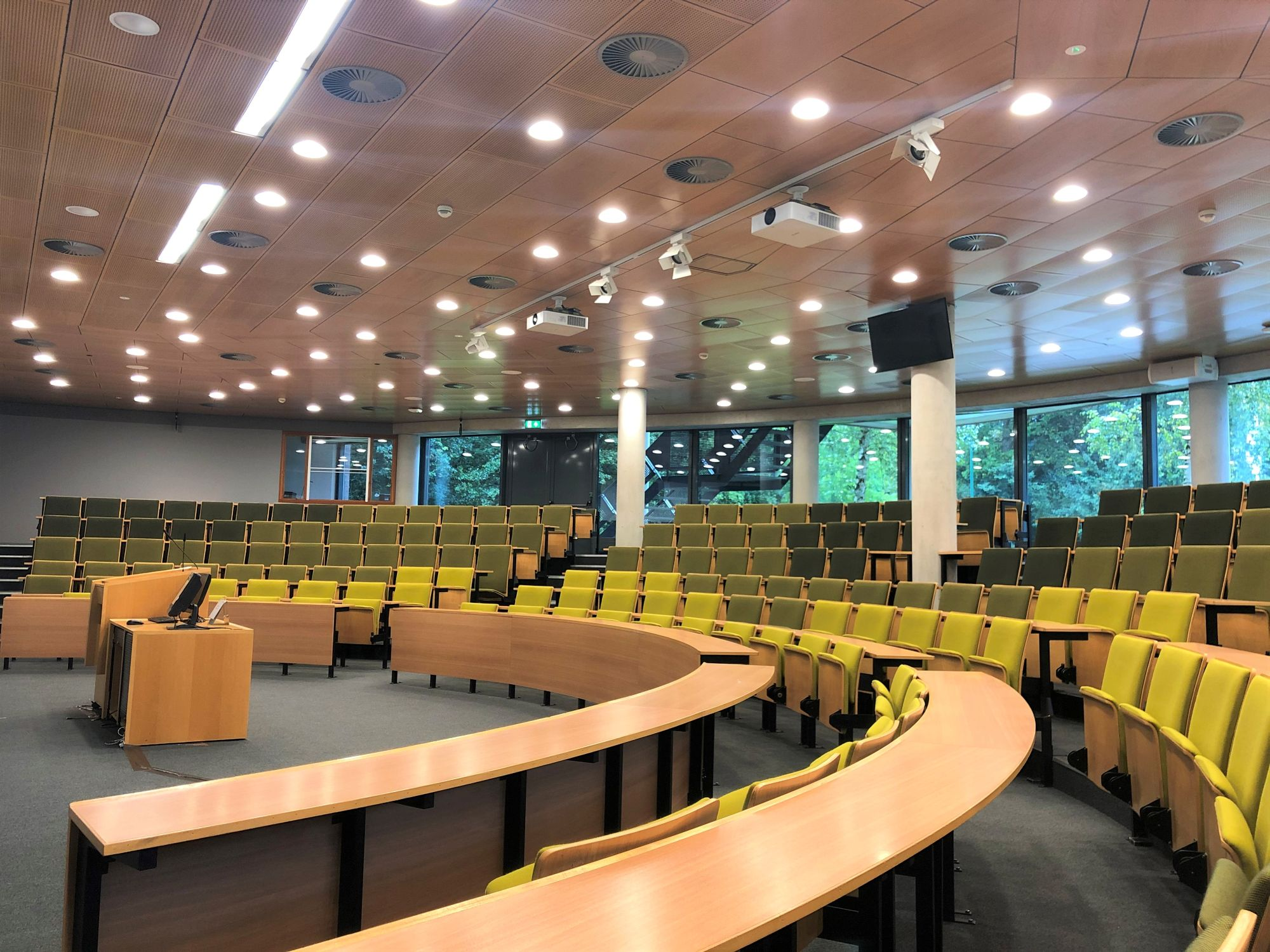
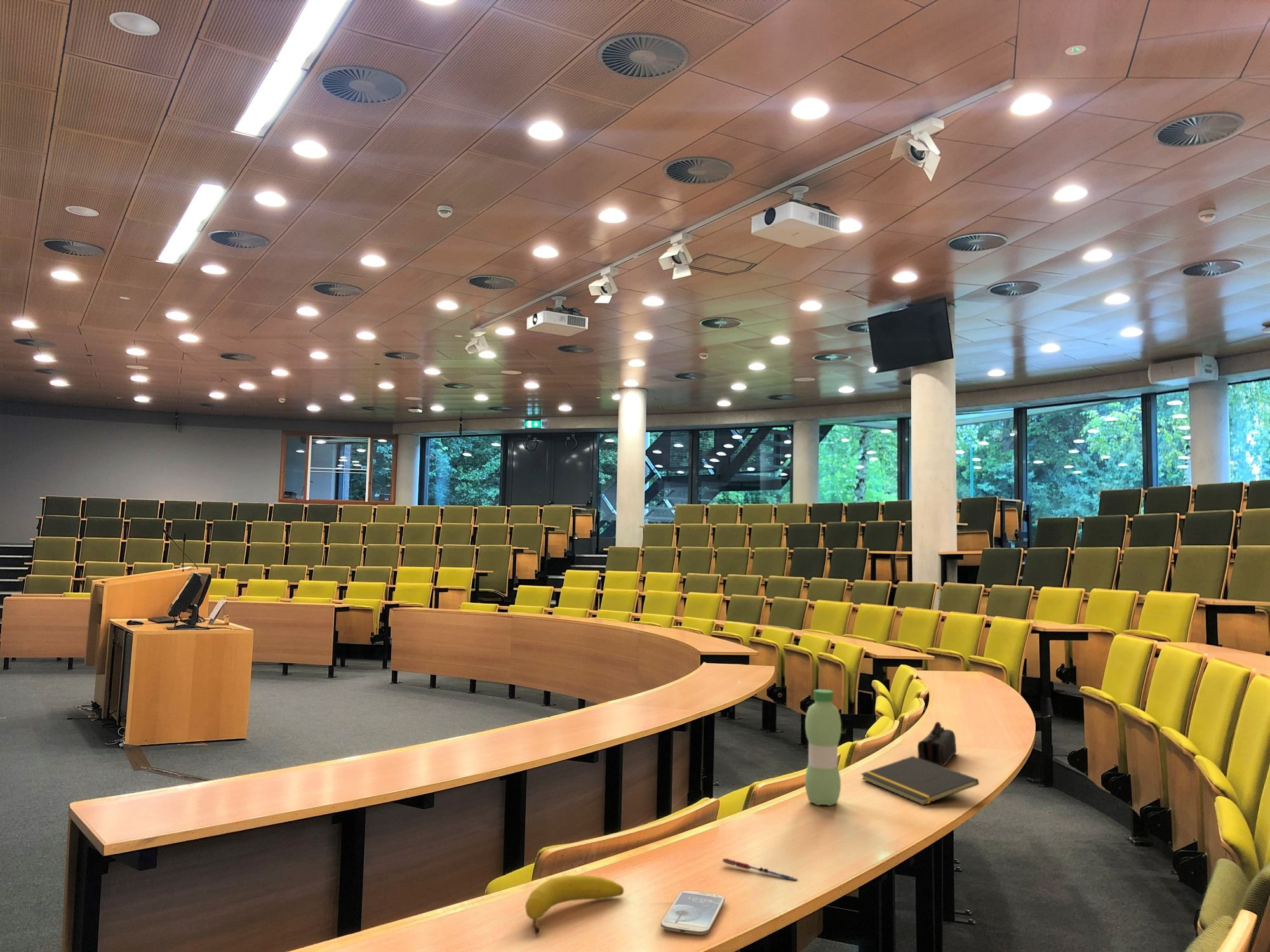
+ pen (759, 868)
+ fruit (570, 894)
+ notepad (918, 779)
+ smartphone (693, 912)
+ pencil case (937, 739)
+ water bottle (823, 746)
